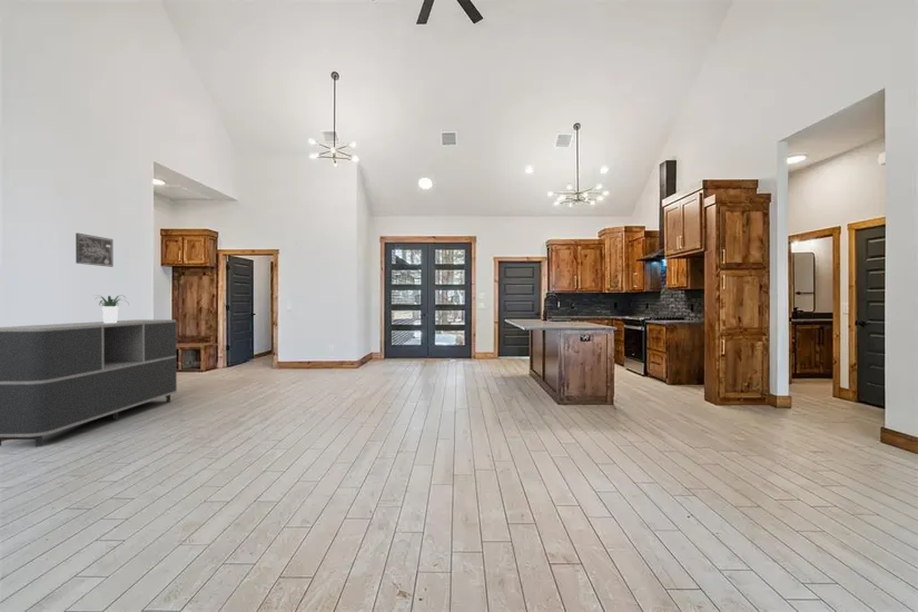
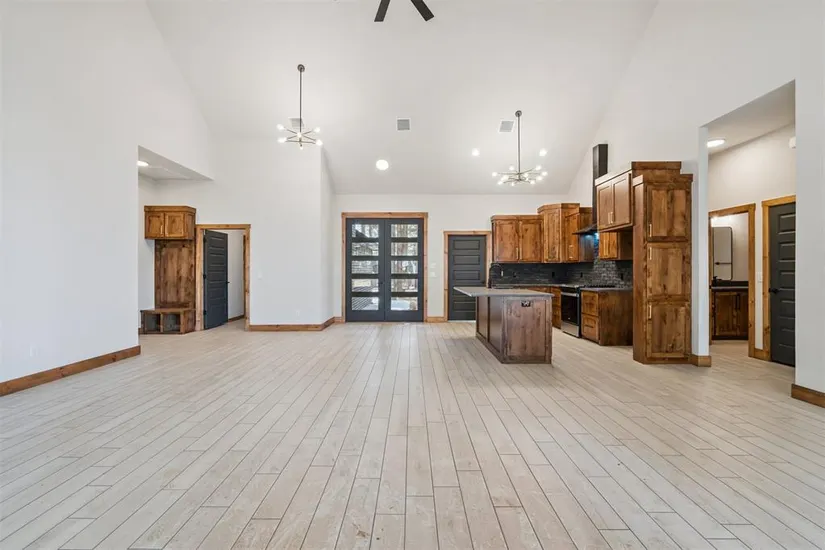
- sideboard (98, 371)
- wall art (95, 250)
- potted plant (110, 308)
